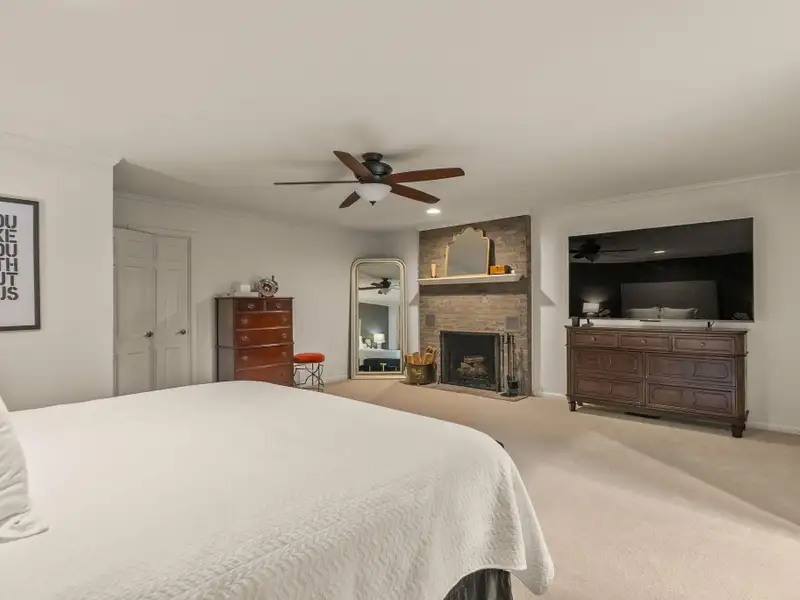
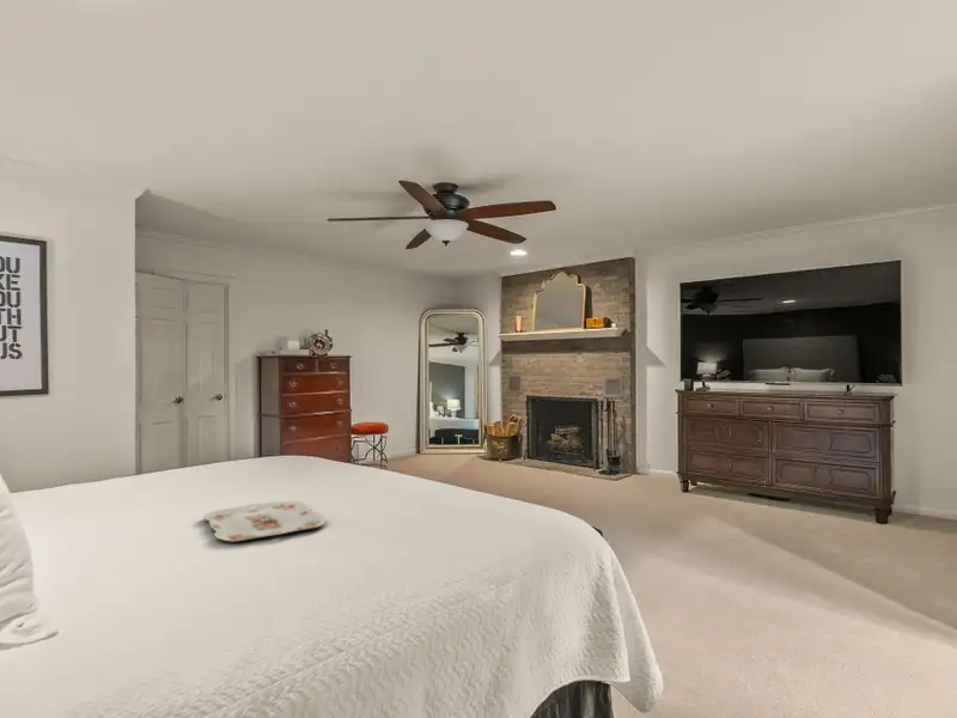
+ serving tray (263, 519)
